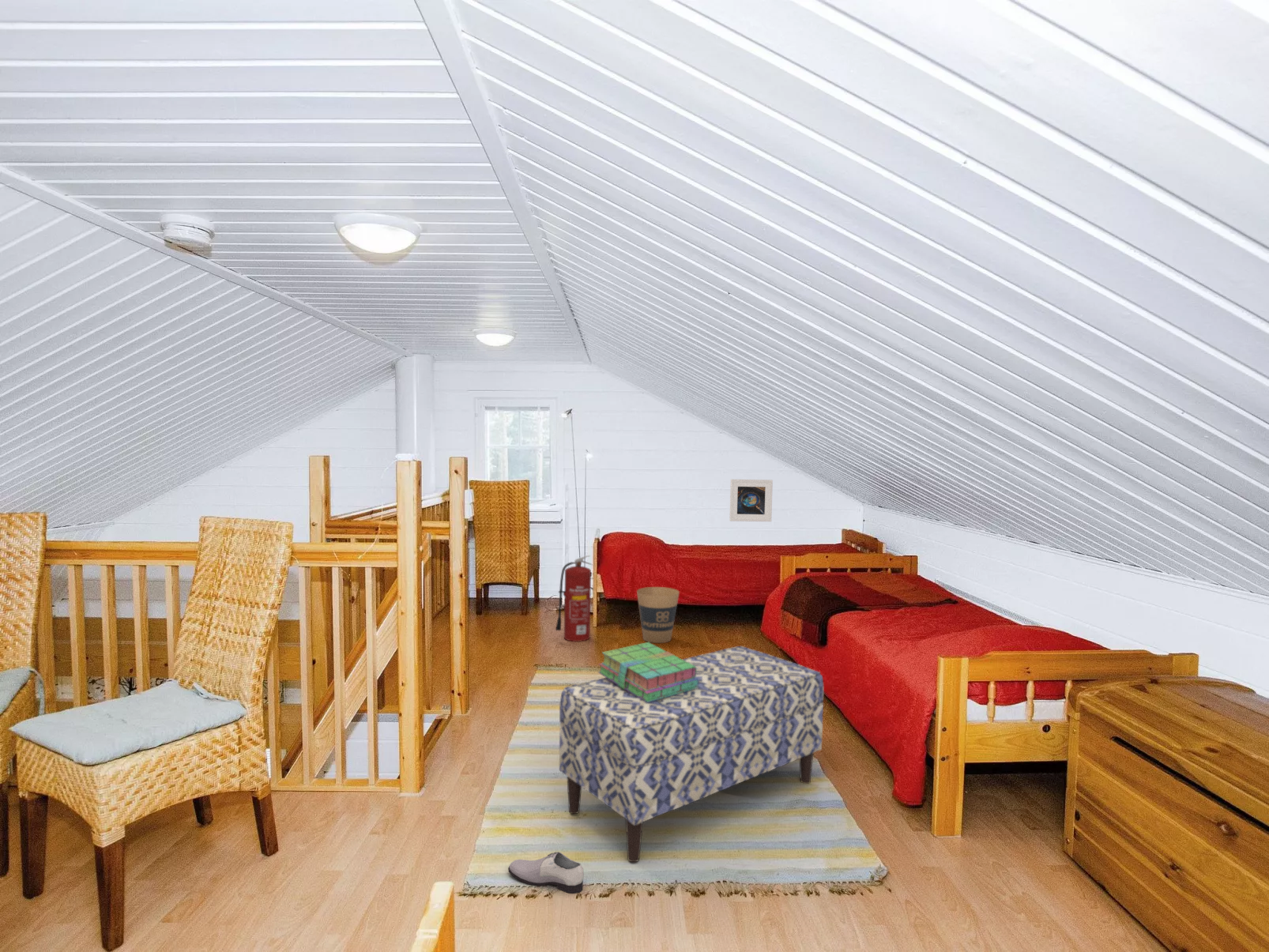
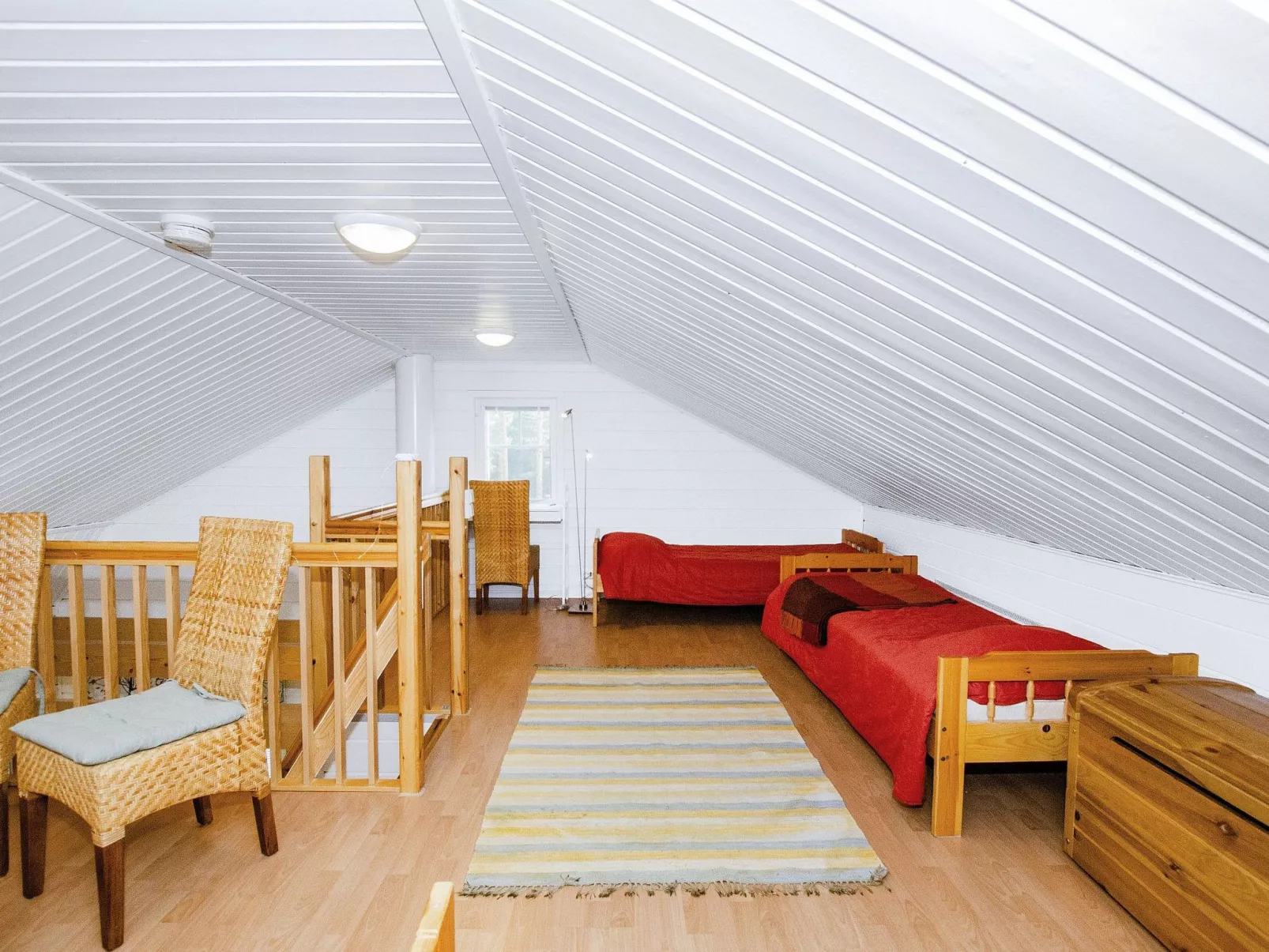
- shoe (546, 864)
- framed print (751, 500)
- fire extinguisher (574, 596)
- bench (696, 738)
- stack of books (647, 672)
- trash can (657, 615)
